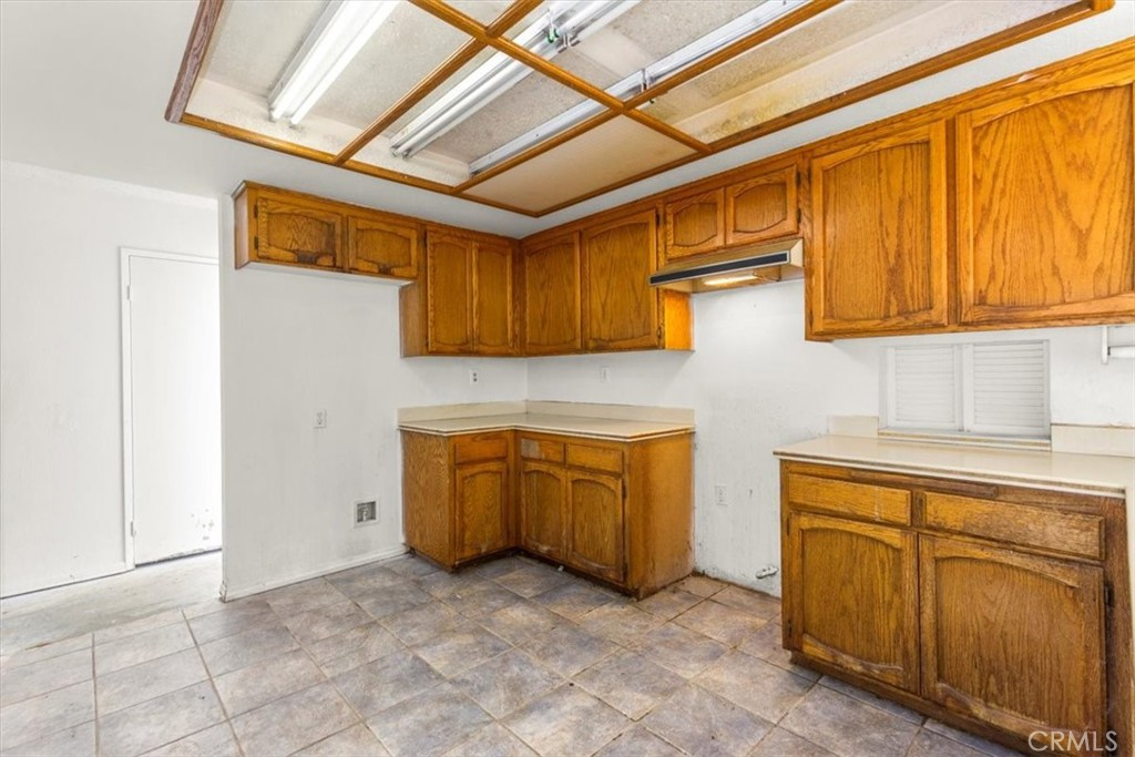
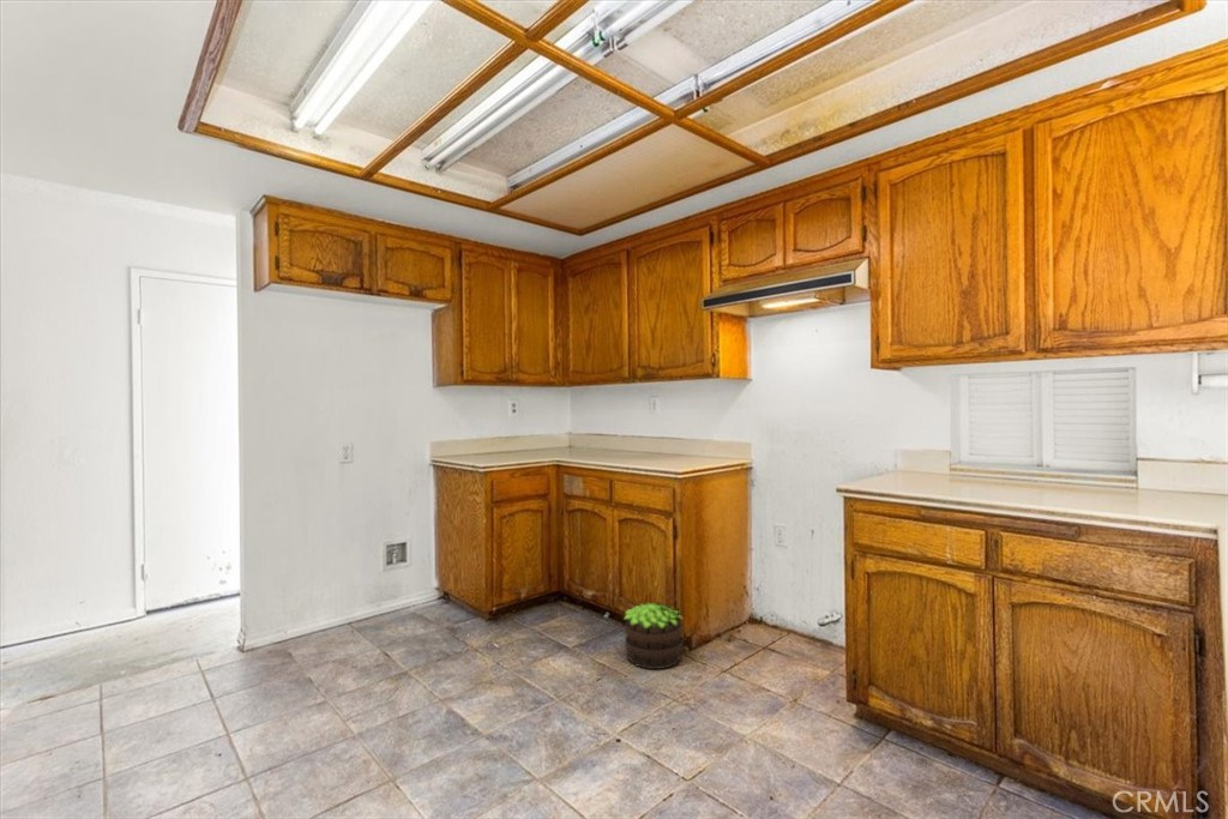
+ potted plant (654, 631)
